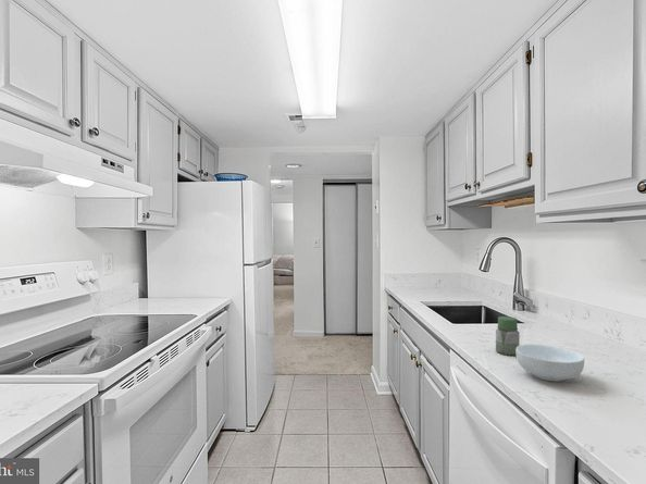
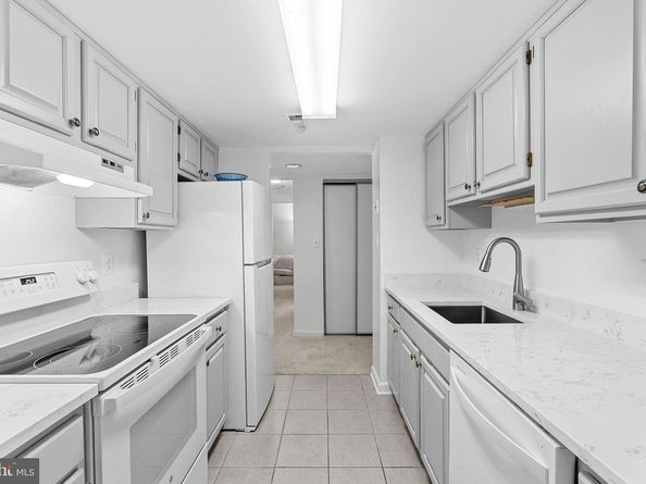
- jar (507, 335)
- cereal bowl (548, 363)
